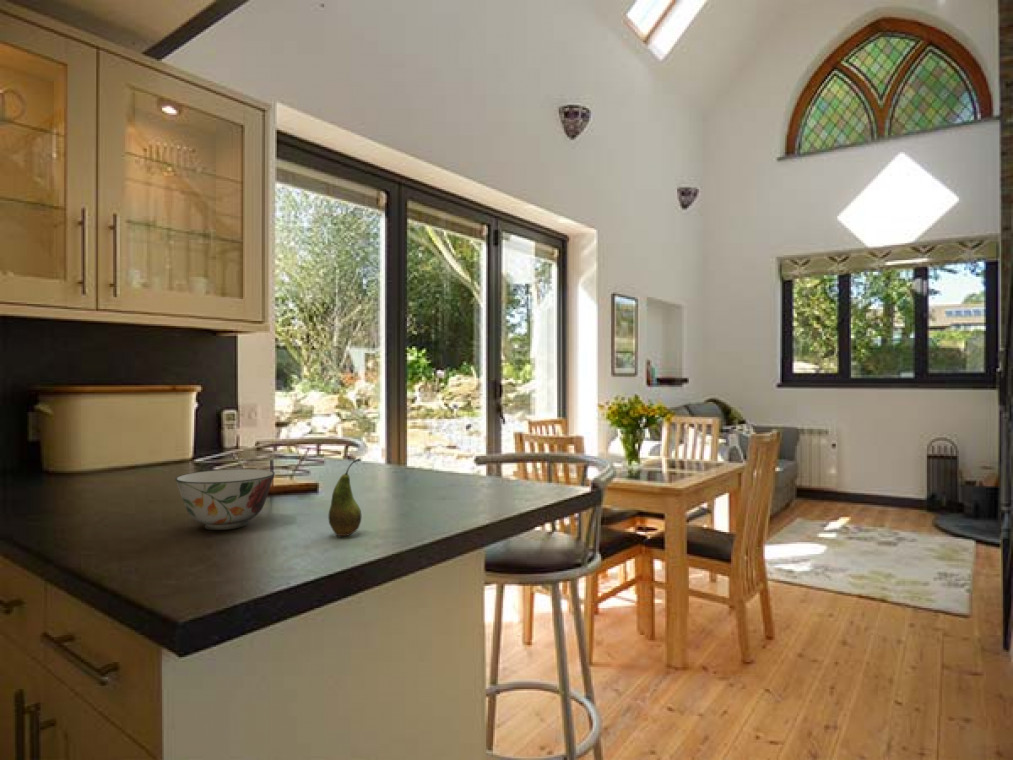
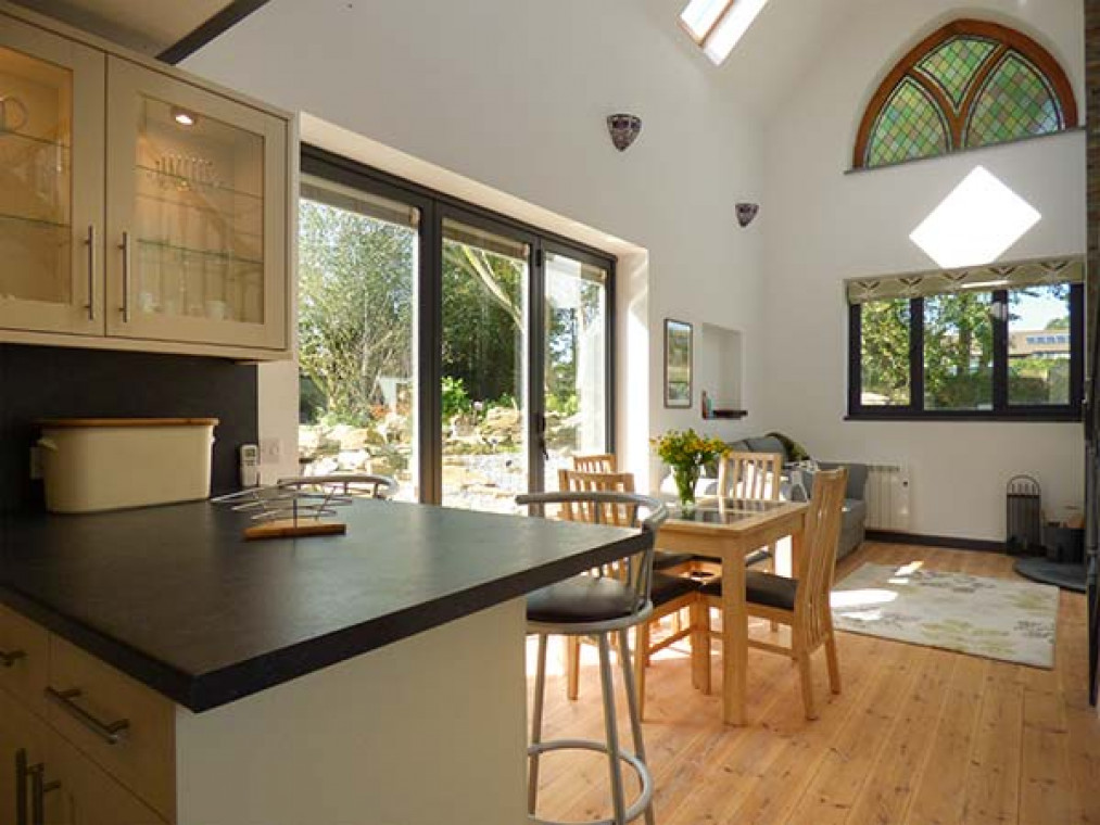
- fruit (345, 495)
- soup bowl (226, 500)
